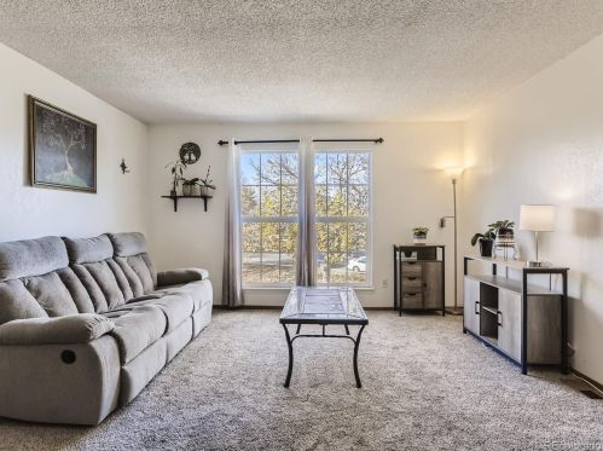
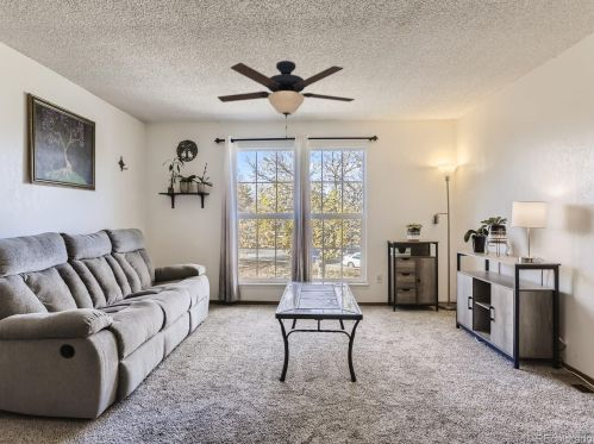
+ ceiling fan (286, 102)
